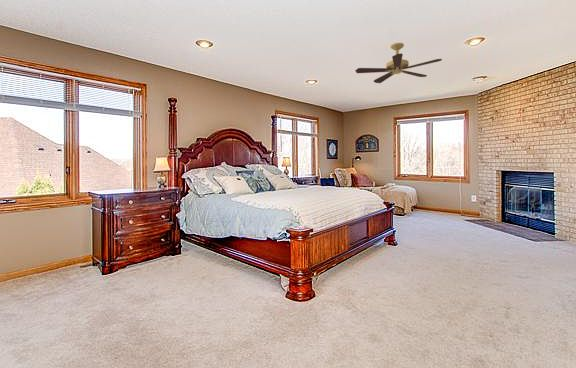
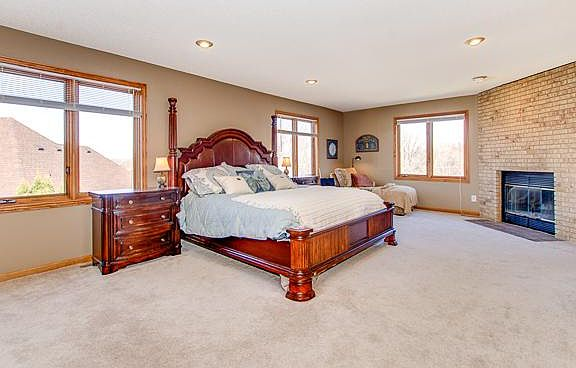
- ceiling fan (396, 58)
